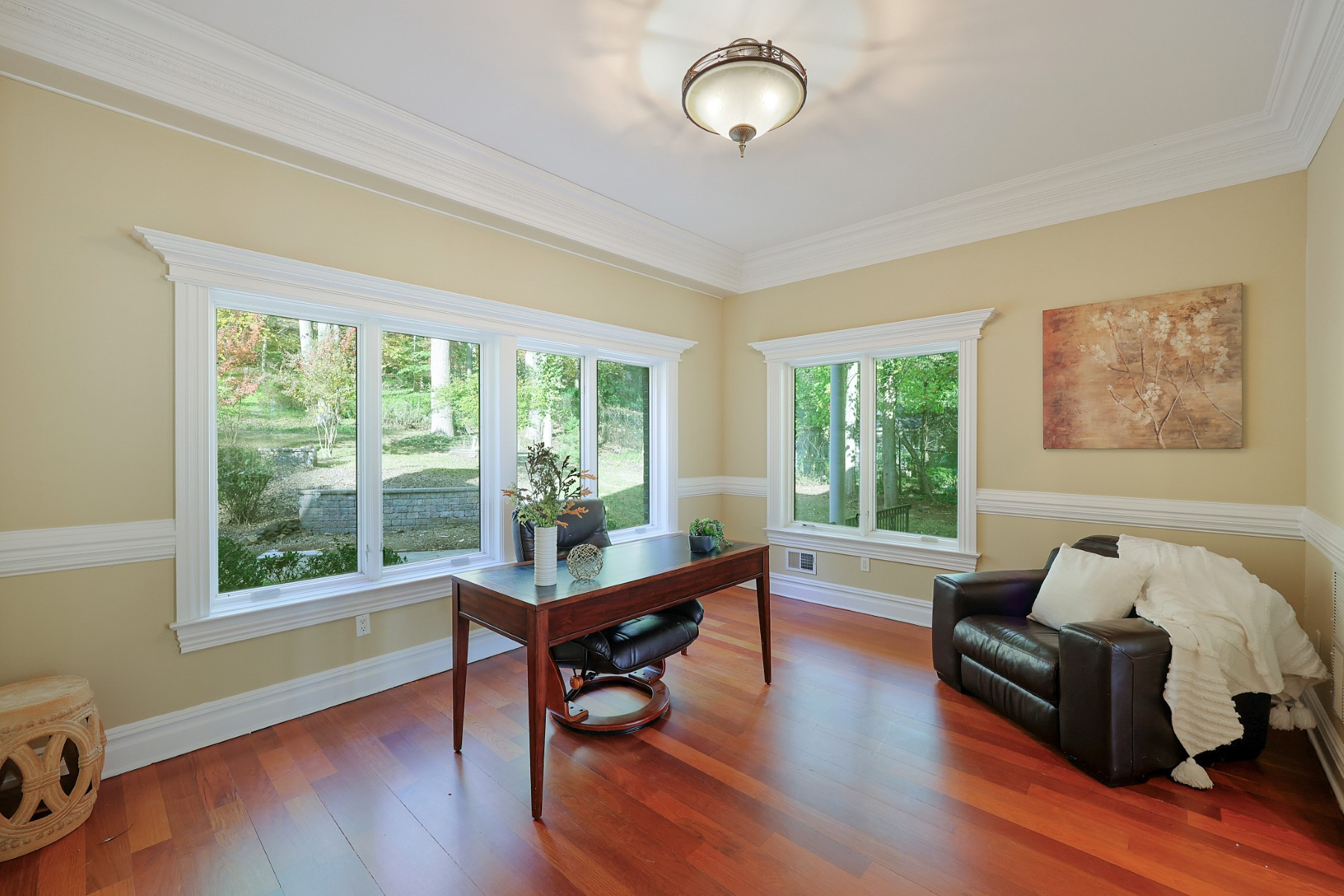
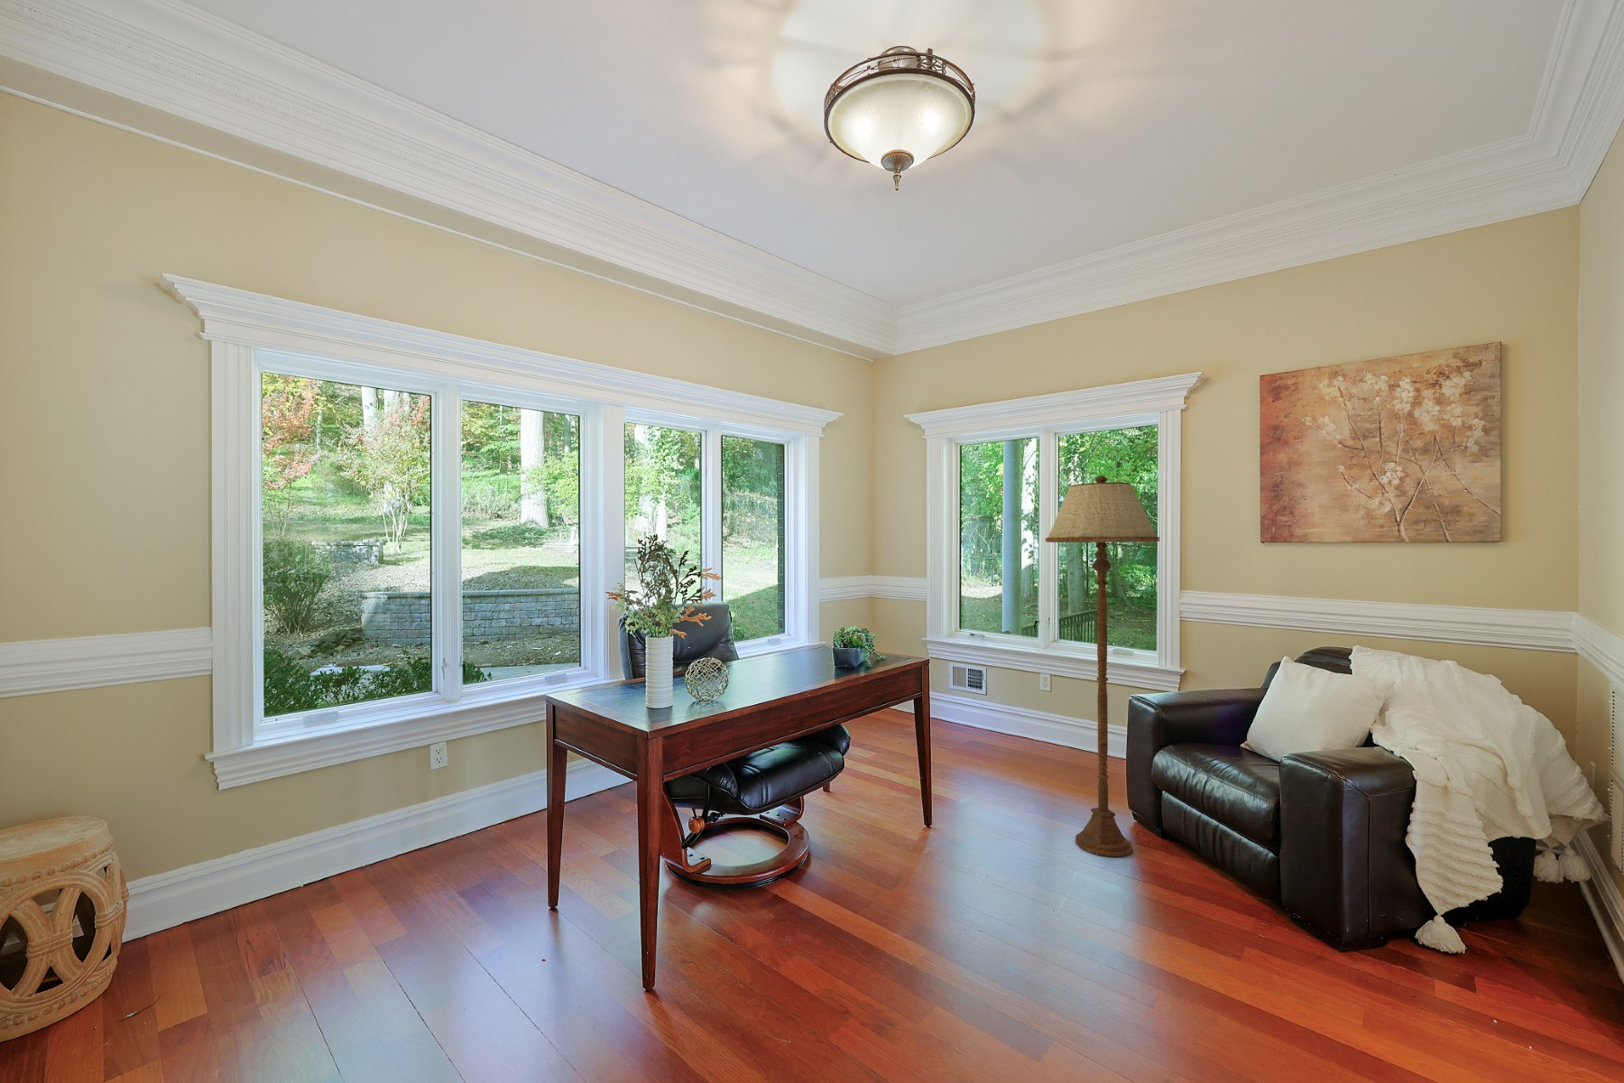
+ floor lamp (1101, 660)
